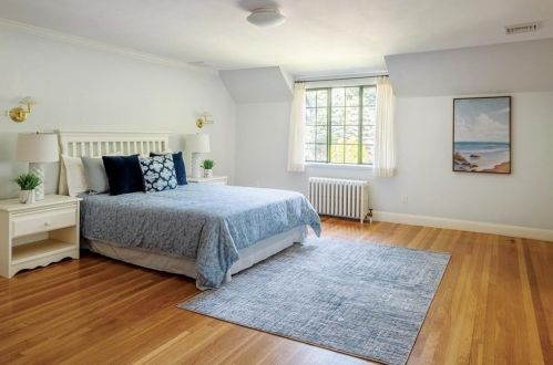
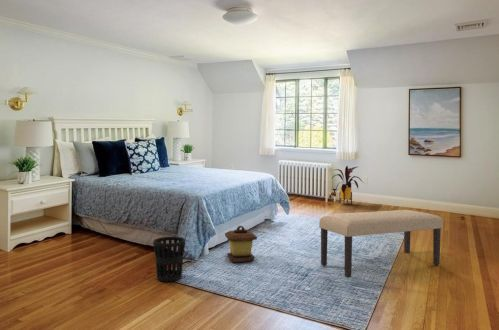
+ bench (380, 233)
+ wastebasket (169, 258)
+ house plant (345, 184)
+ lantern (240, 242)
